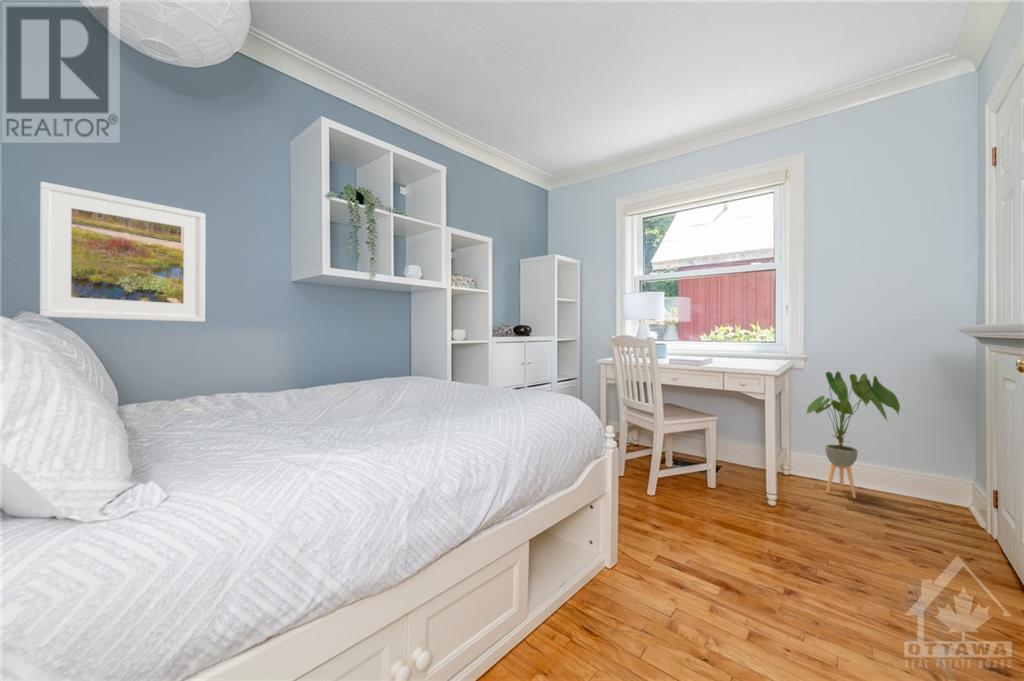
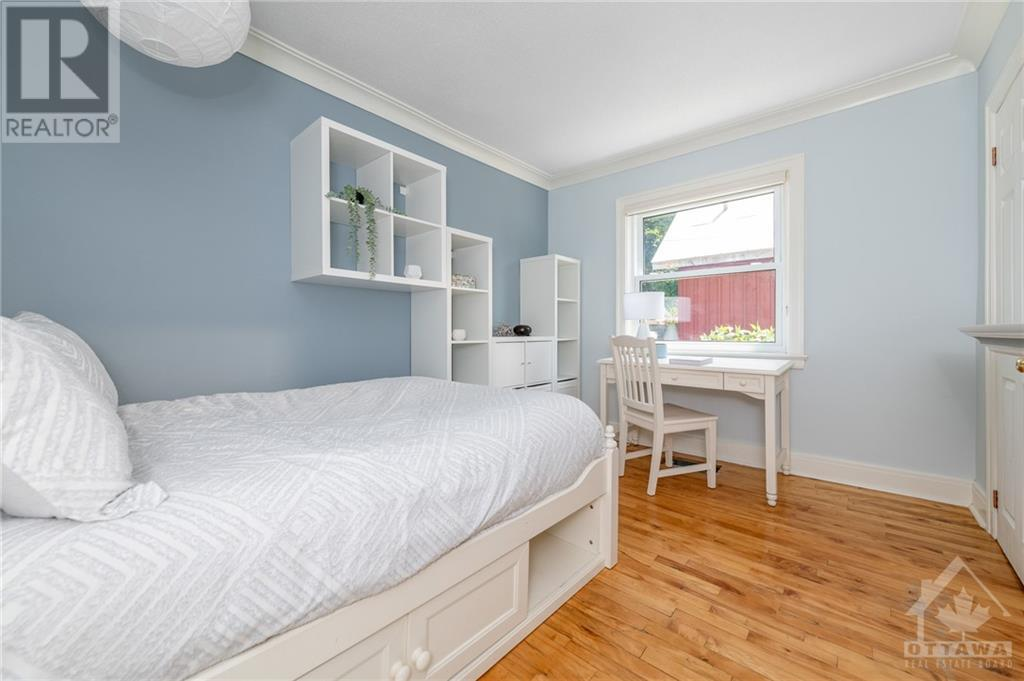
- house plant (847, 432)
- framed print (131, 259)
